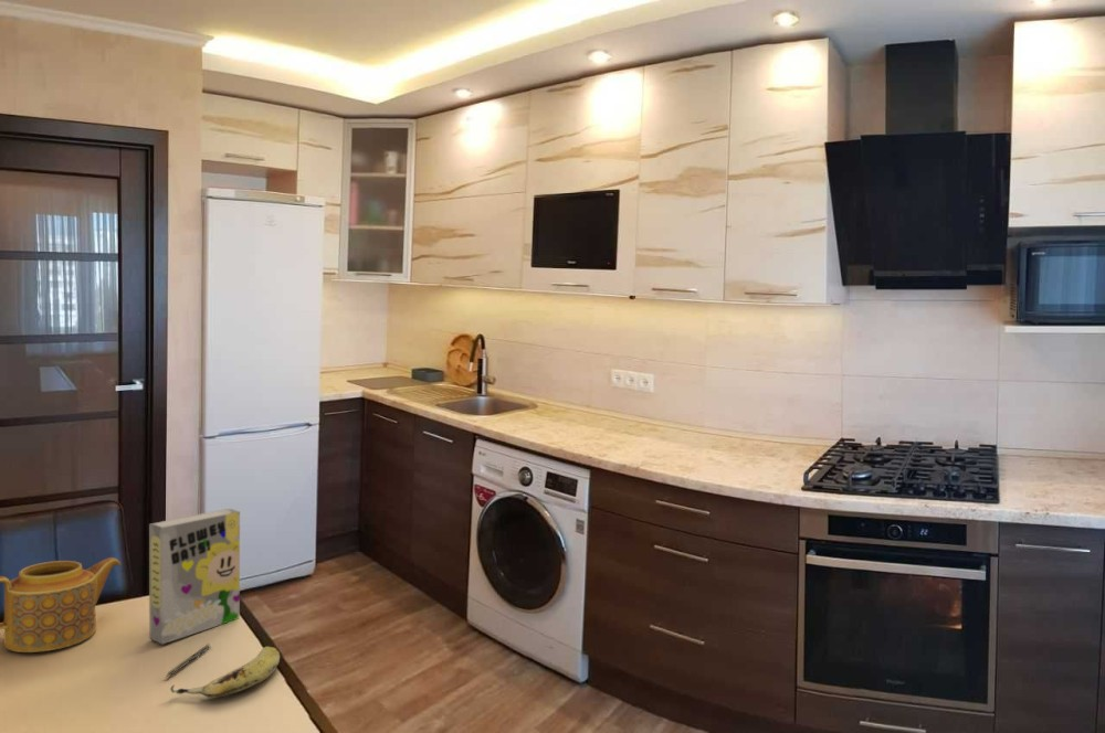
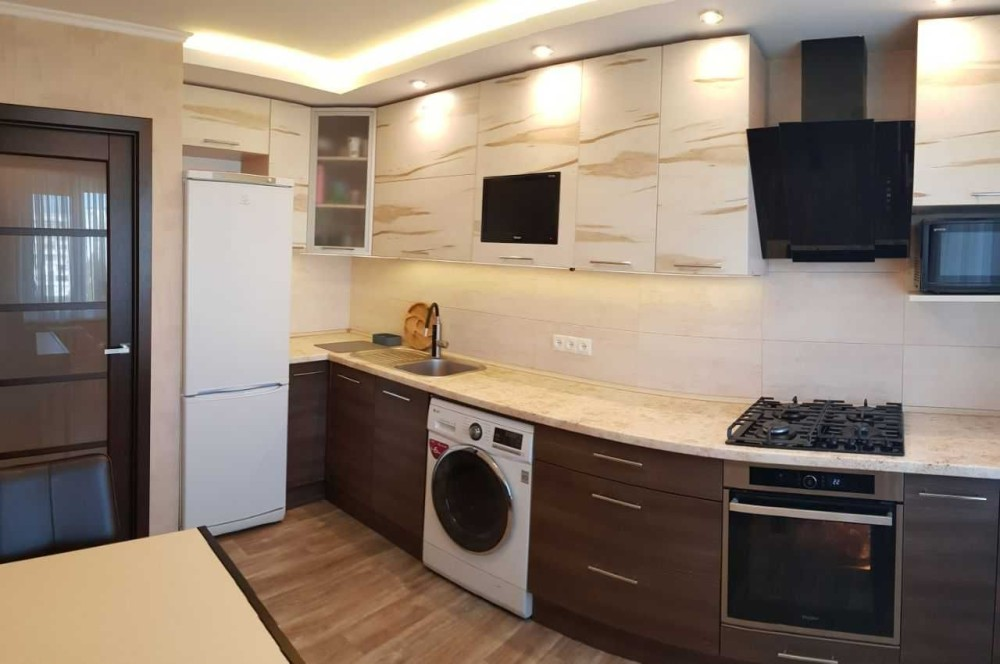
- pen (188, 660)
- teapot (54, 602)
- fruit (238, 672)
- cereal box (196, 572)
